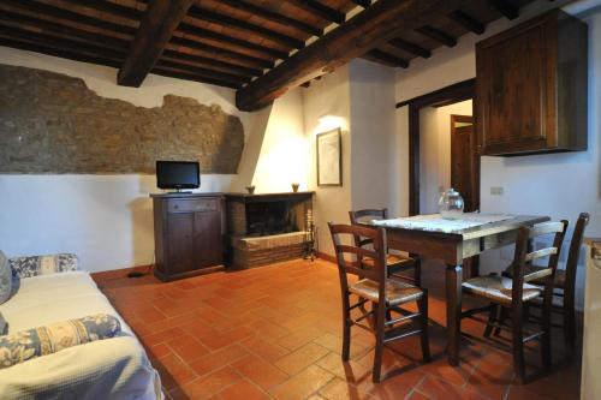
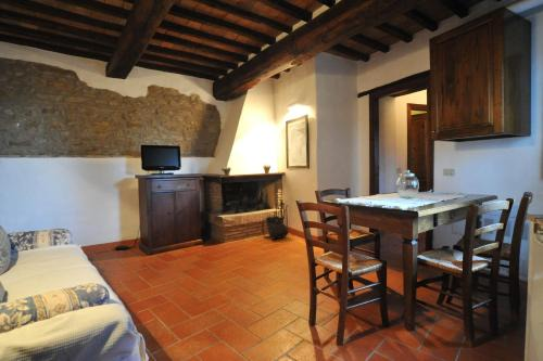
+ backpack (274, 225)
